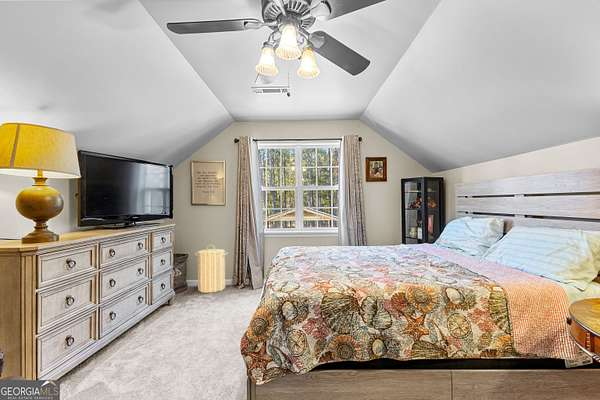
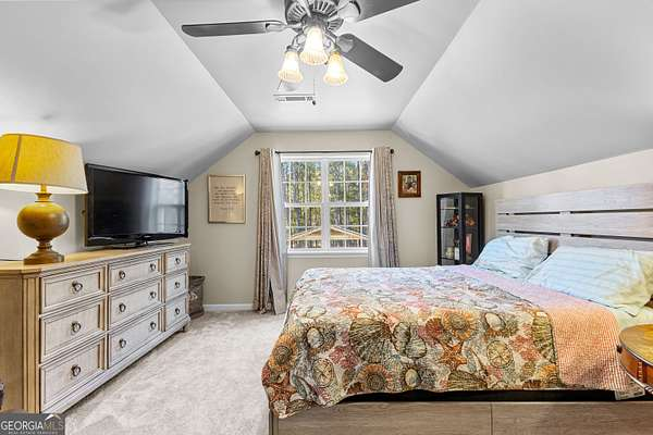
- laundry hamper (211, 266)
